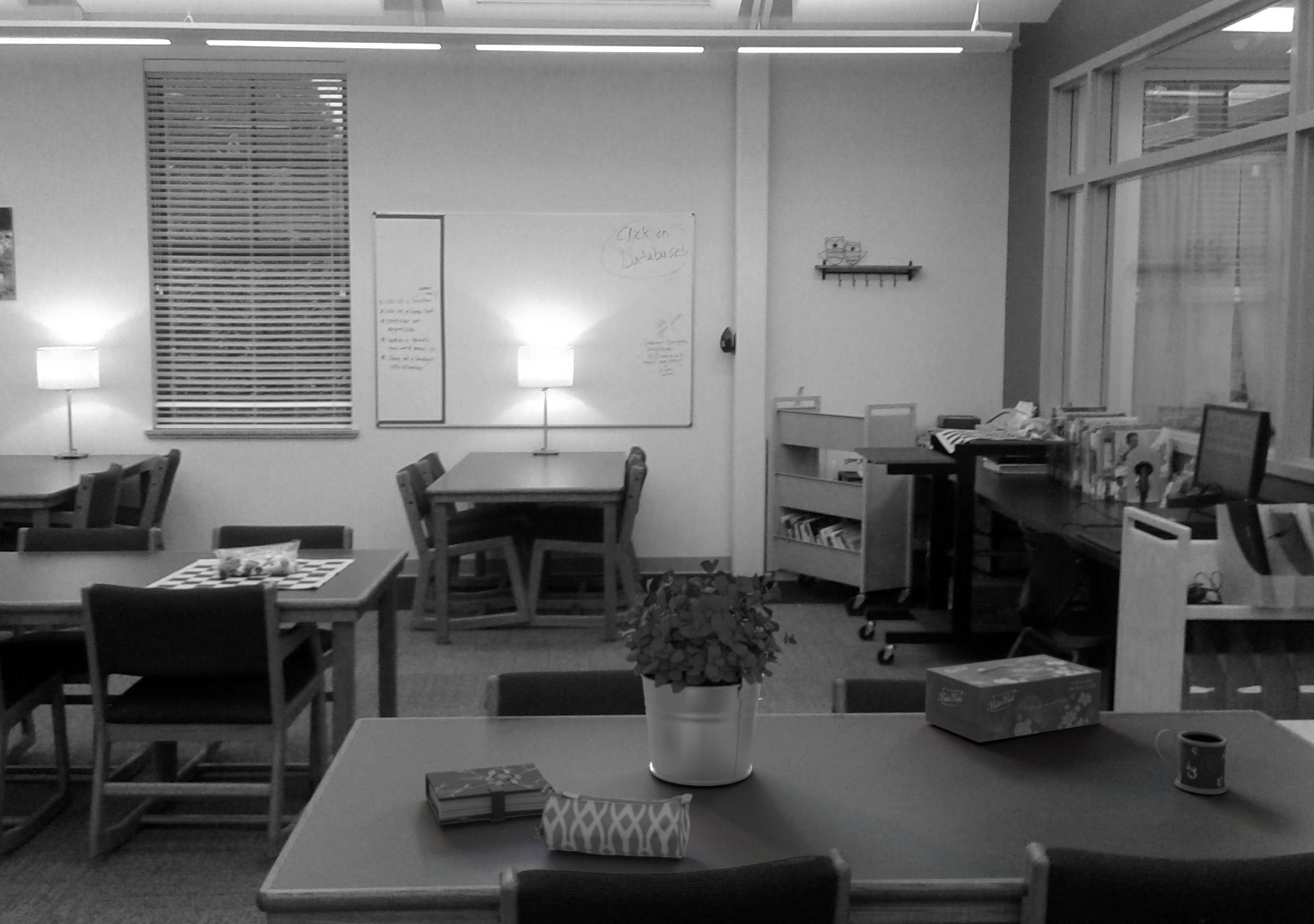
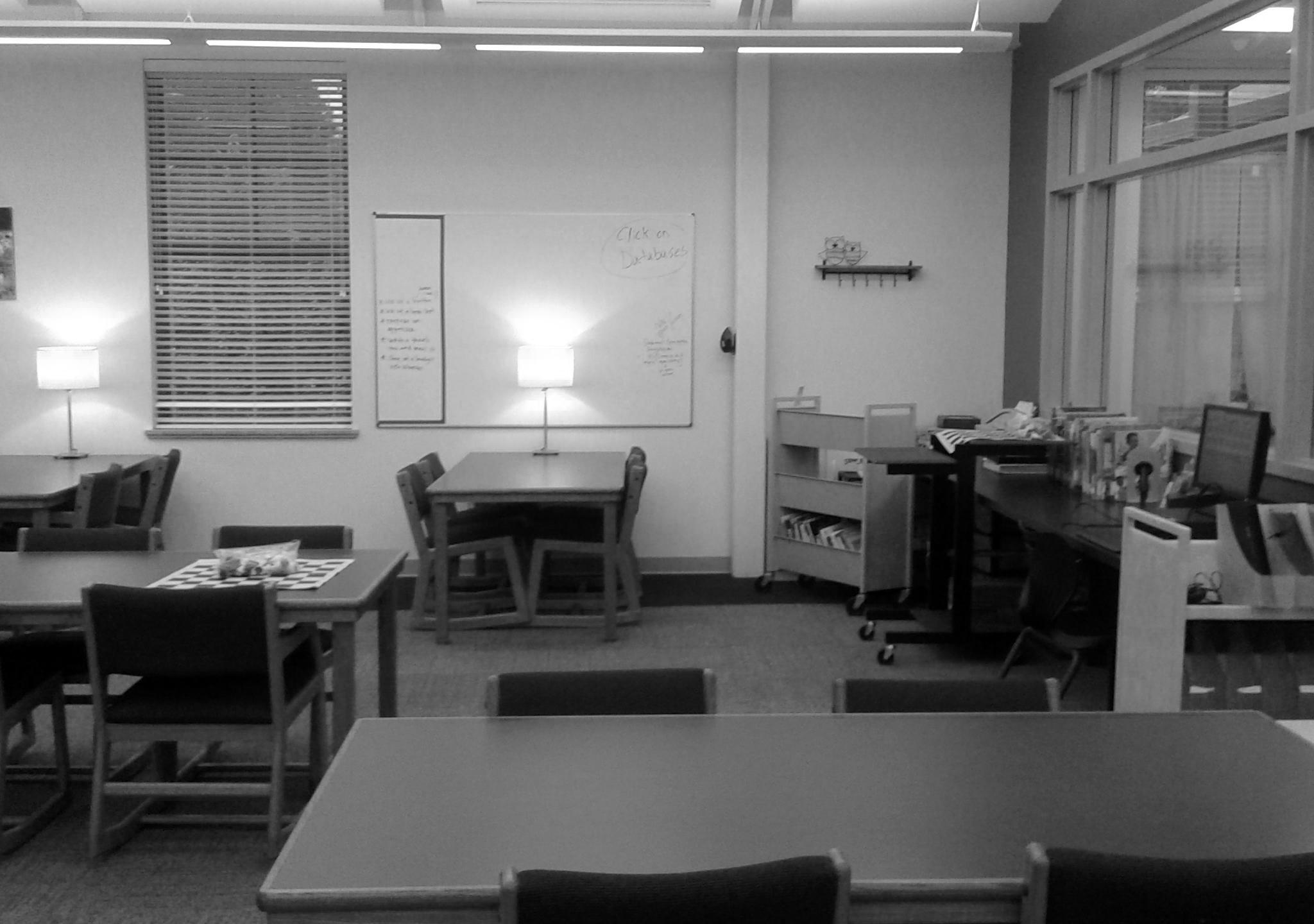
- tissue box (1012, 696)
- potted plant (704, 665)
- pencil case (615, 819)
- mug (1190, 757)
- book (488, 791)
